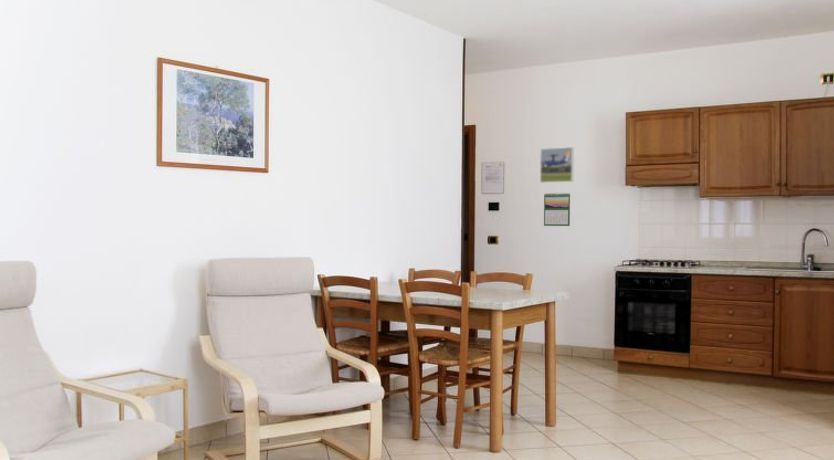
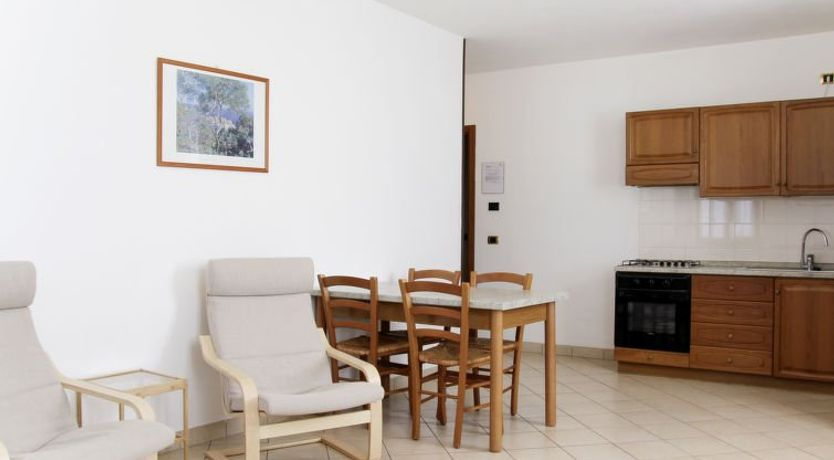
- calendar (556, 209)
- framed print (556, 165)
